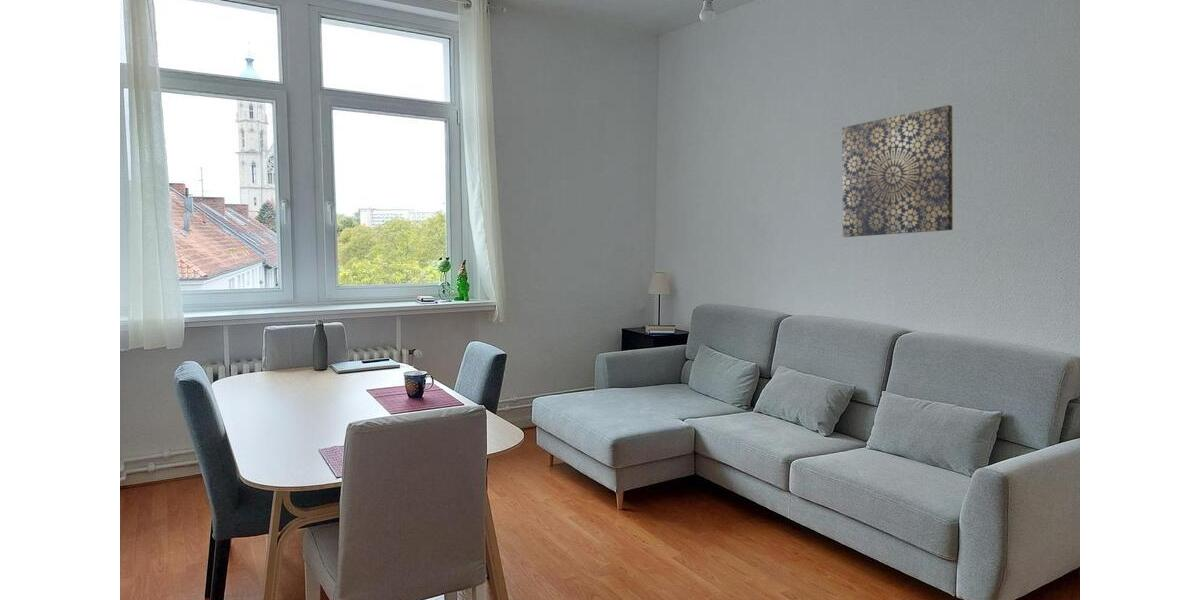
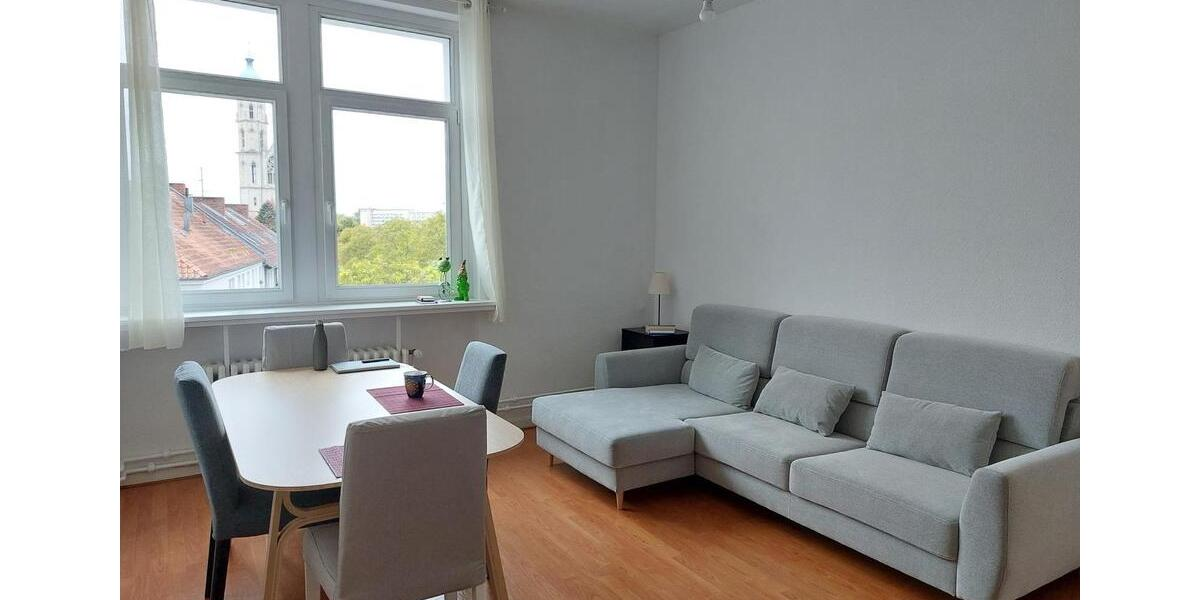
- wall art (894, 175)
